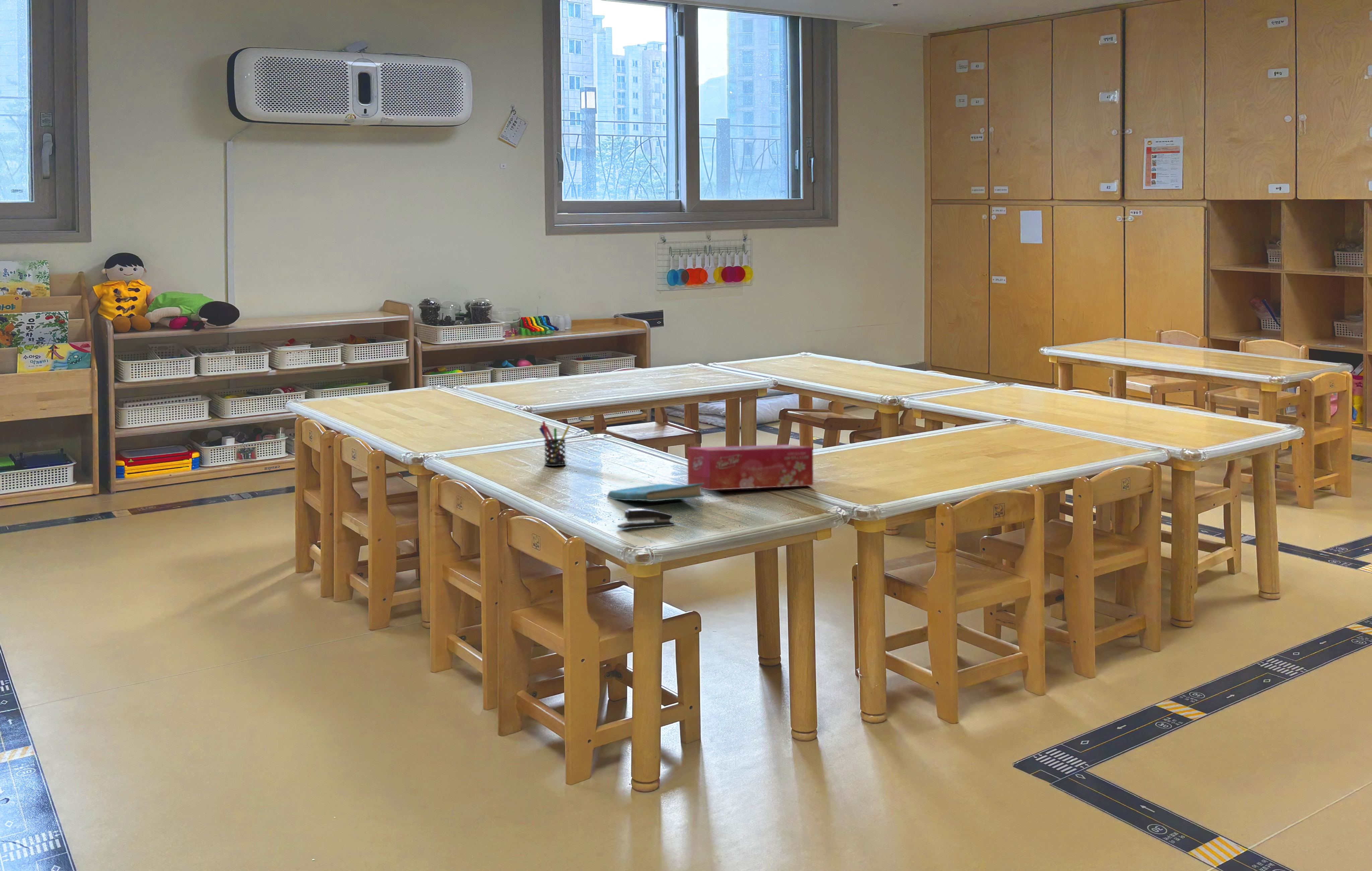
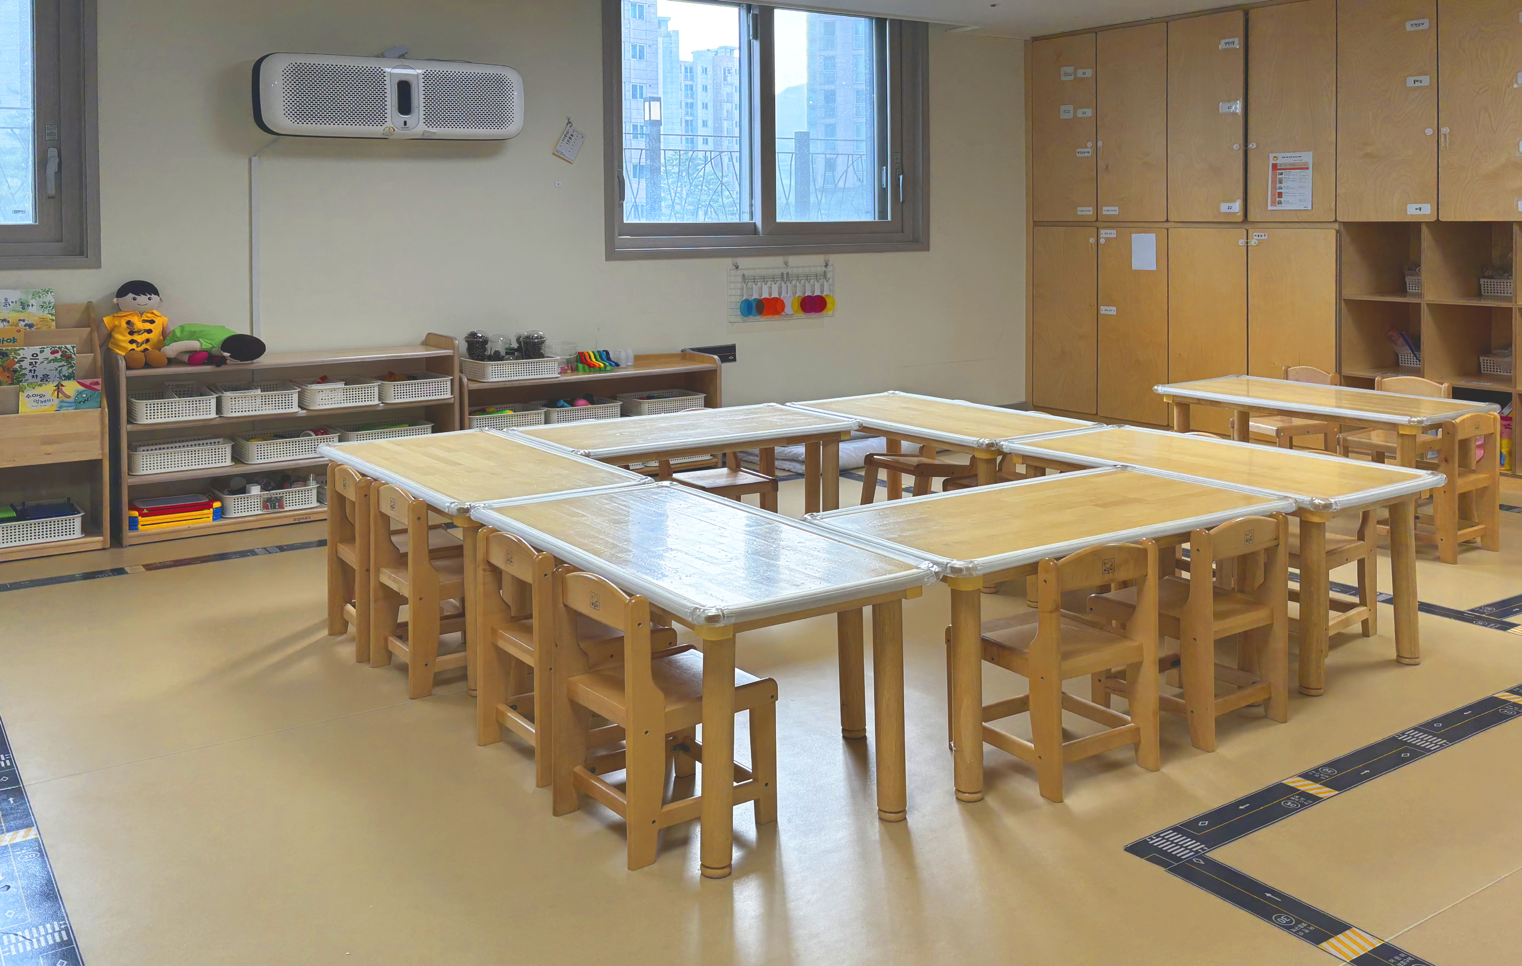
- pen holder (554, 443)
- tissue box (750, 466)
- stapler (646, 517)
- cover (656, 491)
